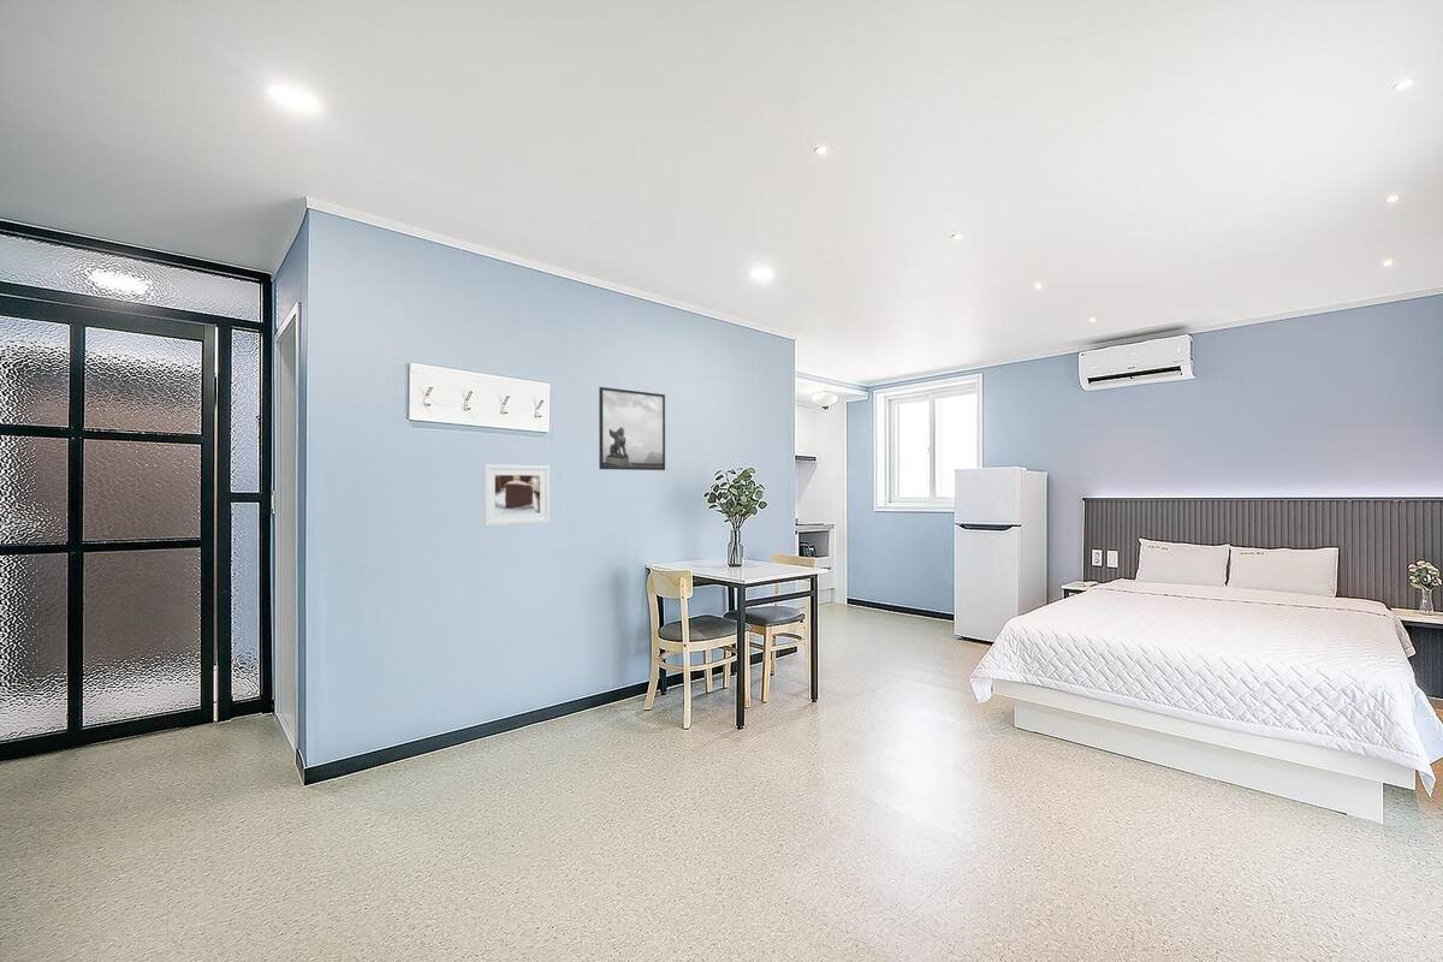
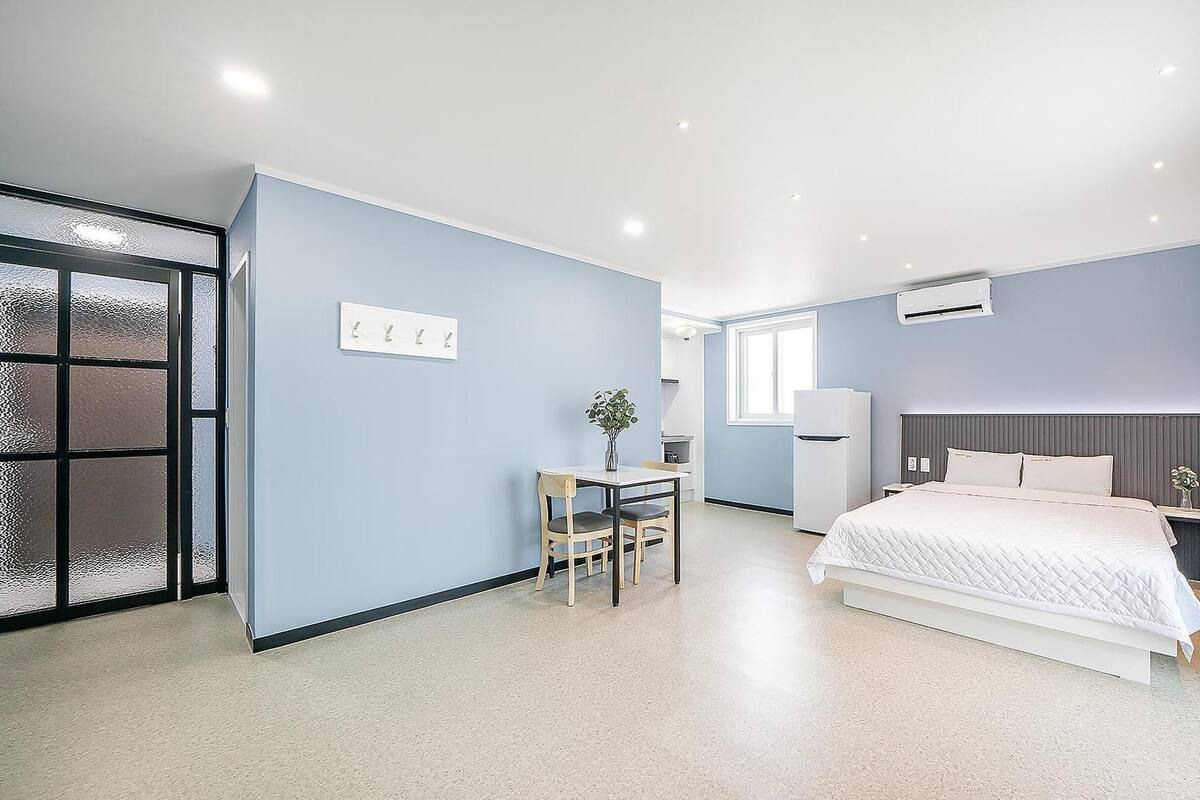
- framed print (517, 494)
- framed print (633, 429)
